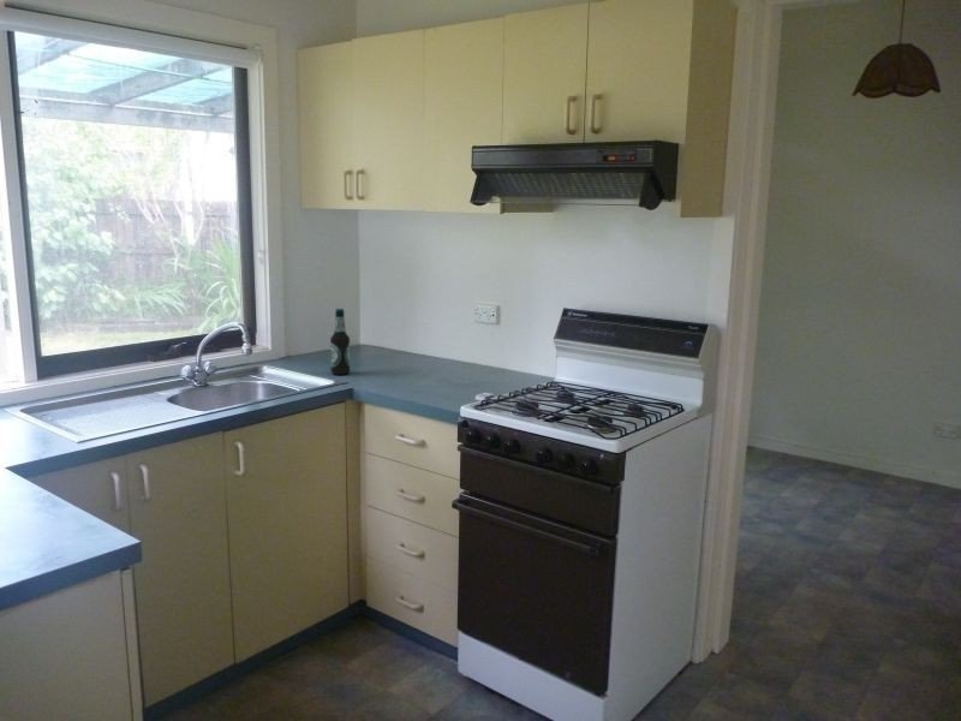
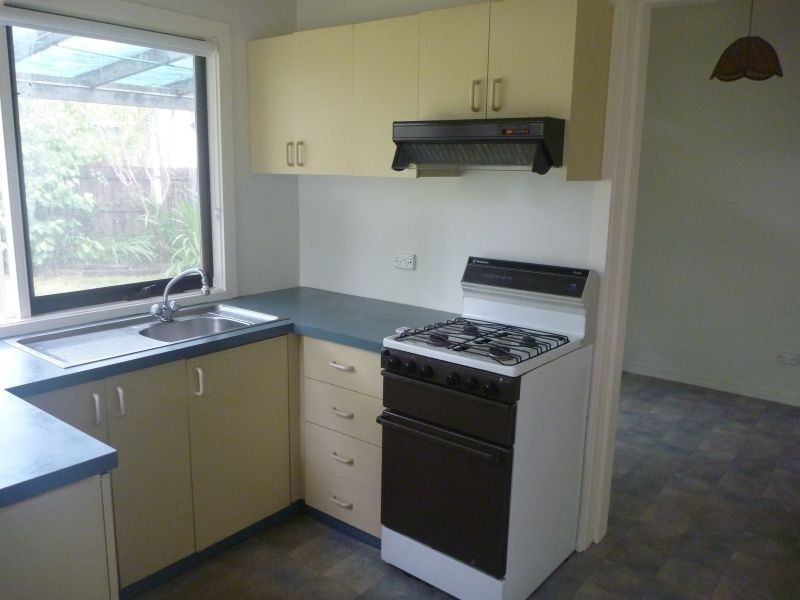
- bottle (340, 341)
